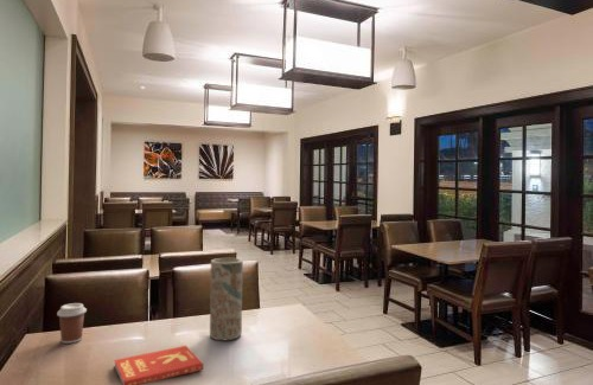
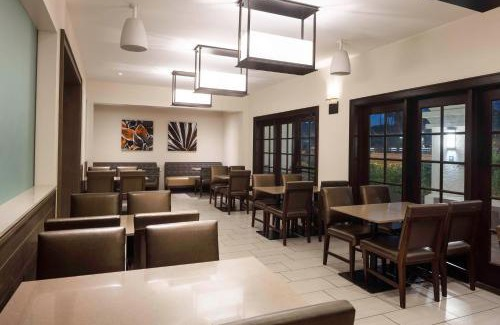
- vase (225, 297)
- coffee cup (71, 322)
- book (158, 365)
